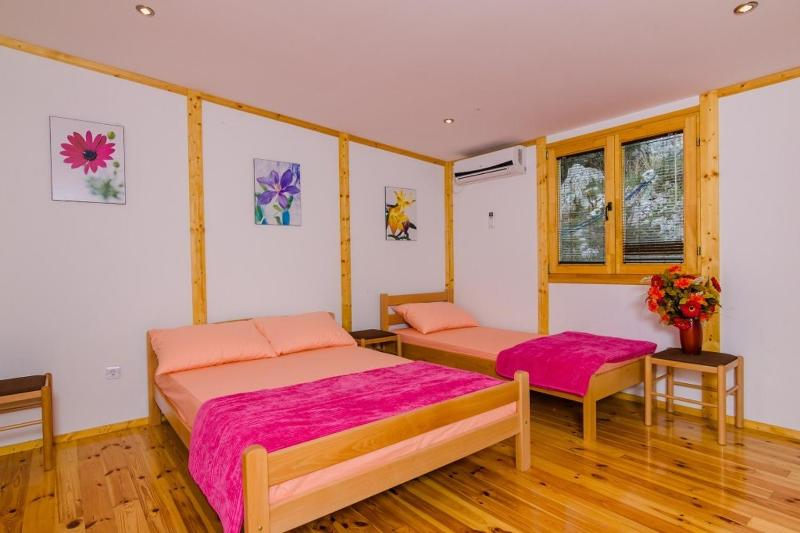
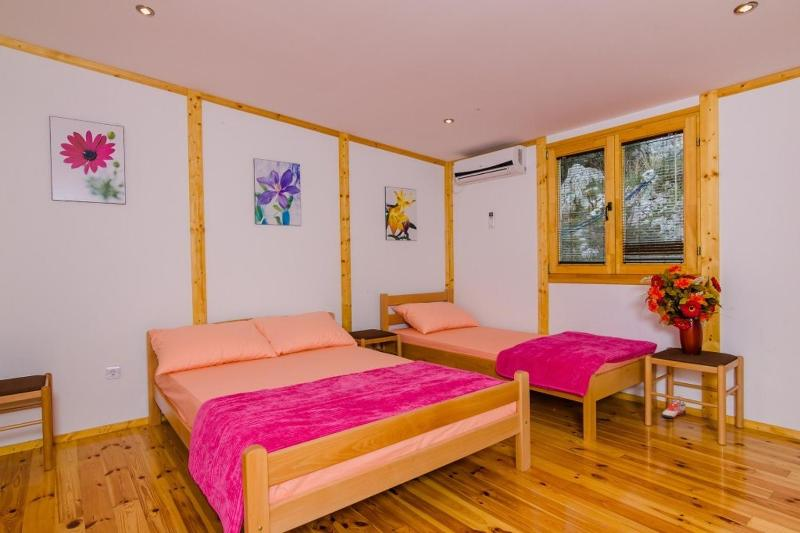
+ sneaker (673, 406)
